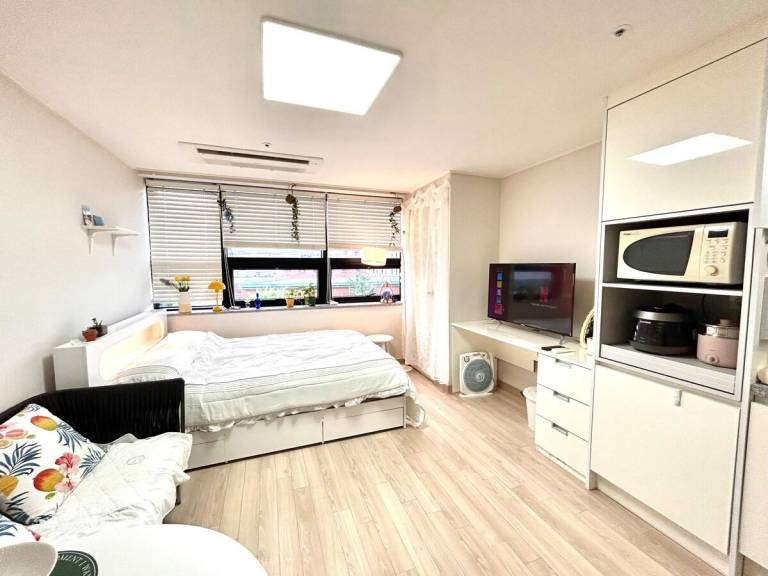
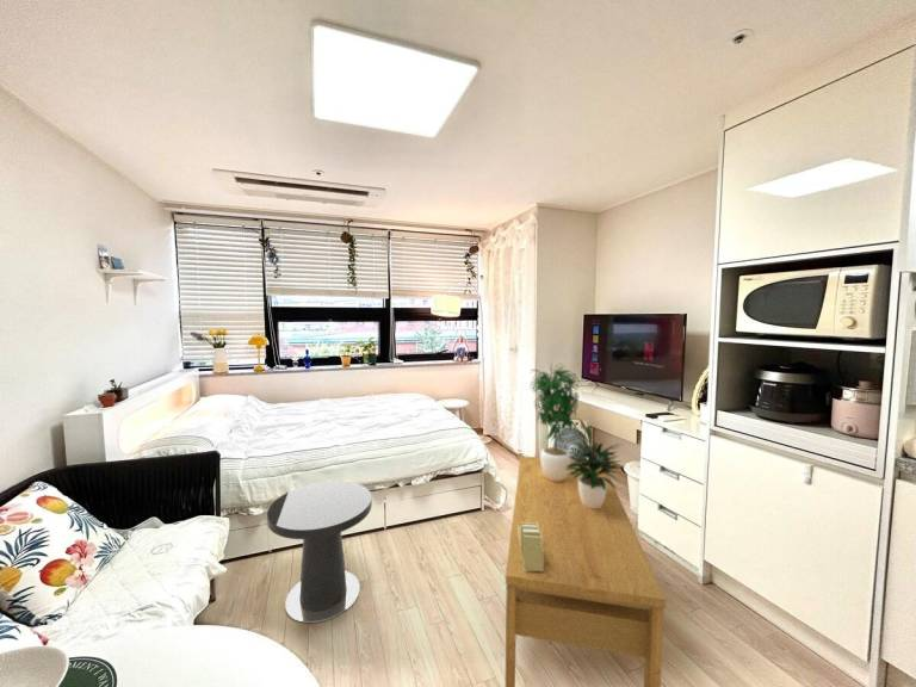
+ coffee table (567, 550)
+ books (528, 537)
+ side table (322, 547)
+ potted plant (570, 426)
